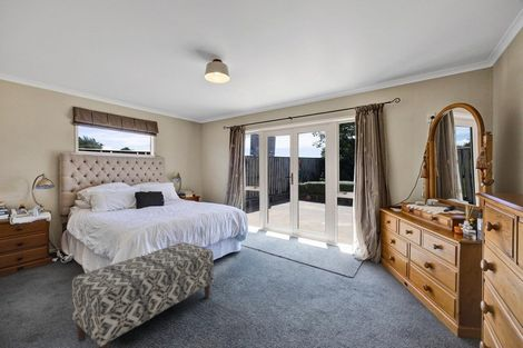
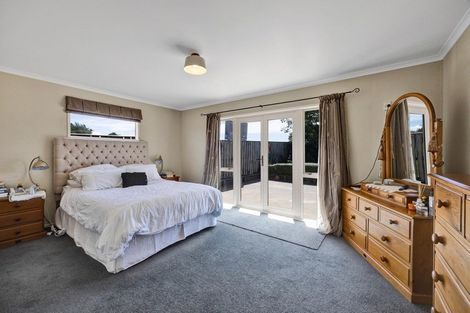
- bench (152, 288)
